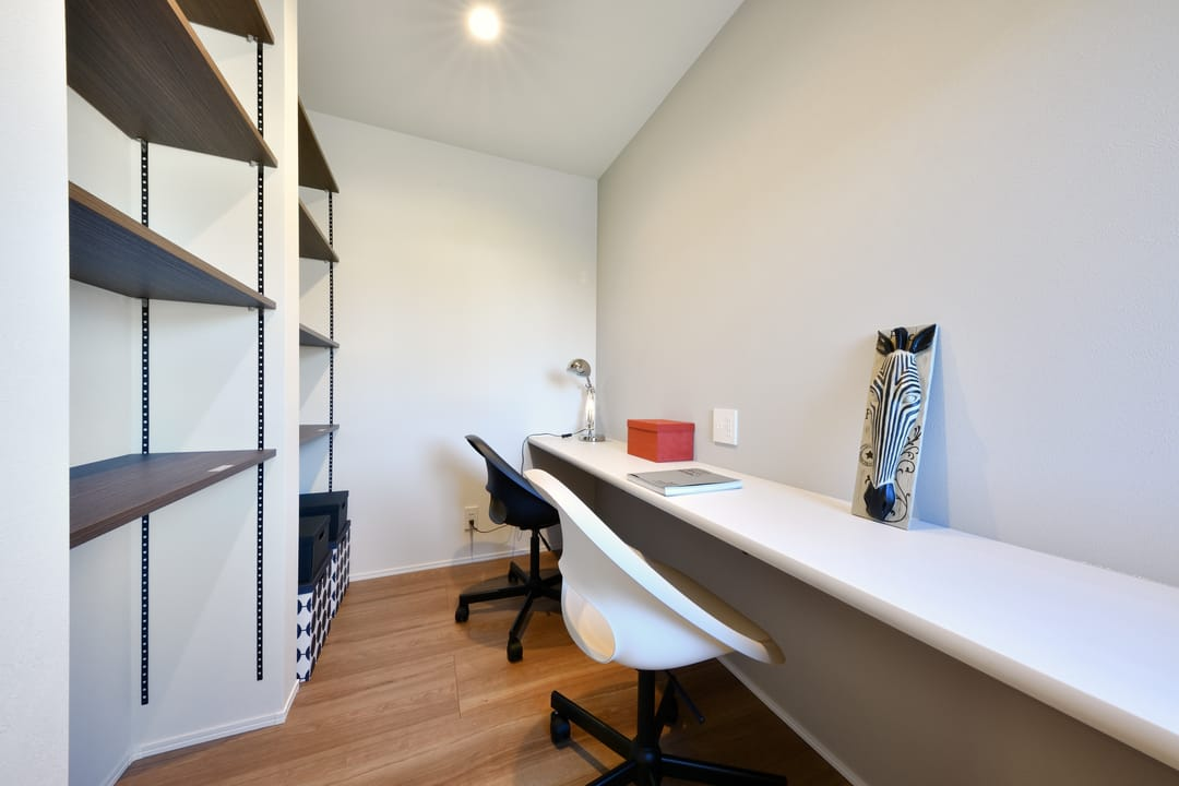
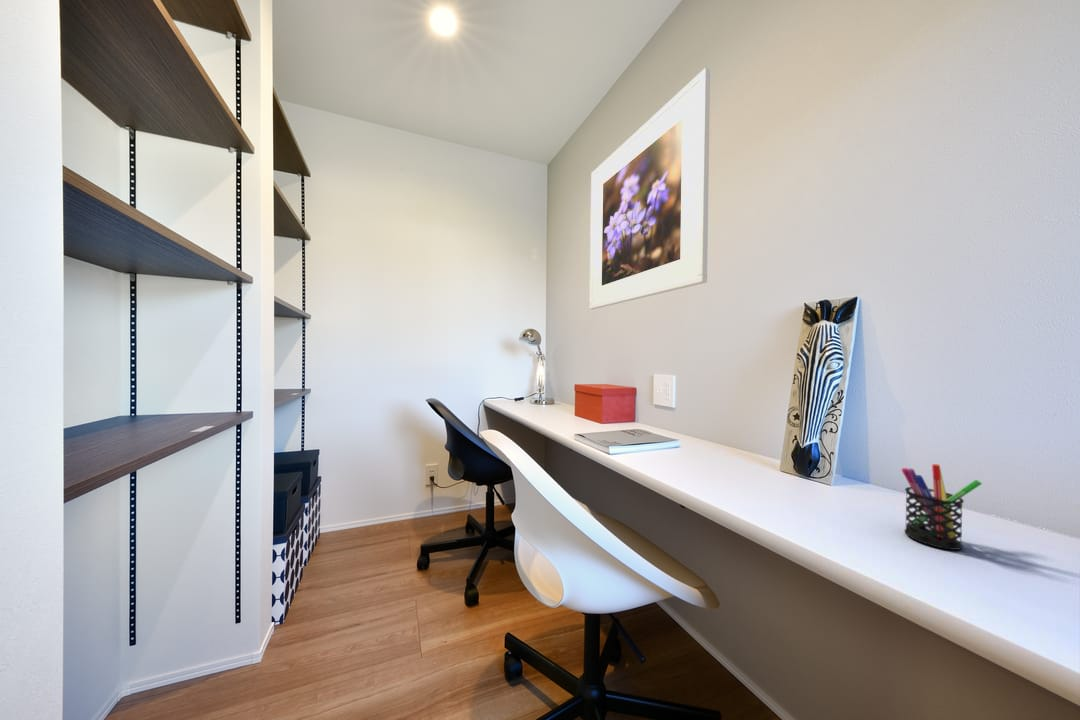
+ pen holder (940, 502)
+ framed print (636, 215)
